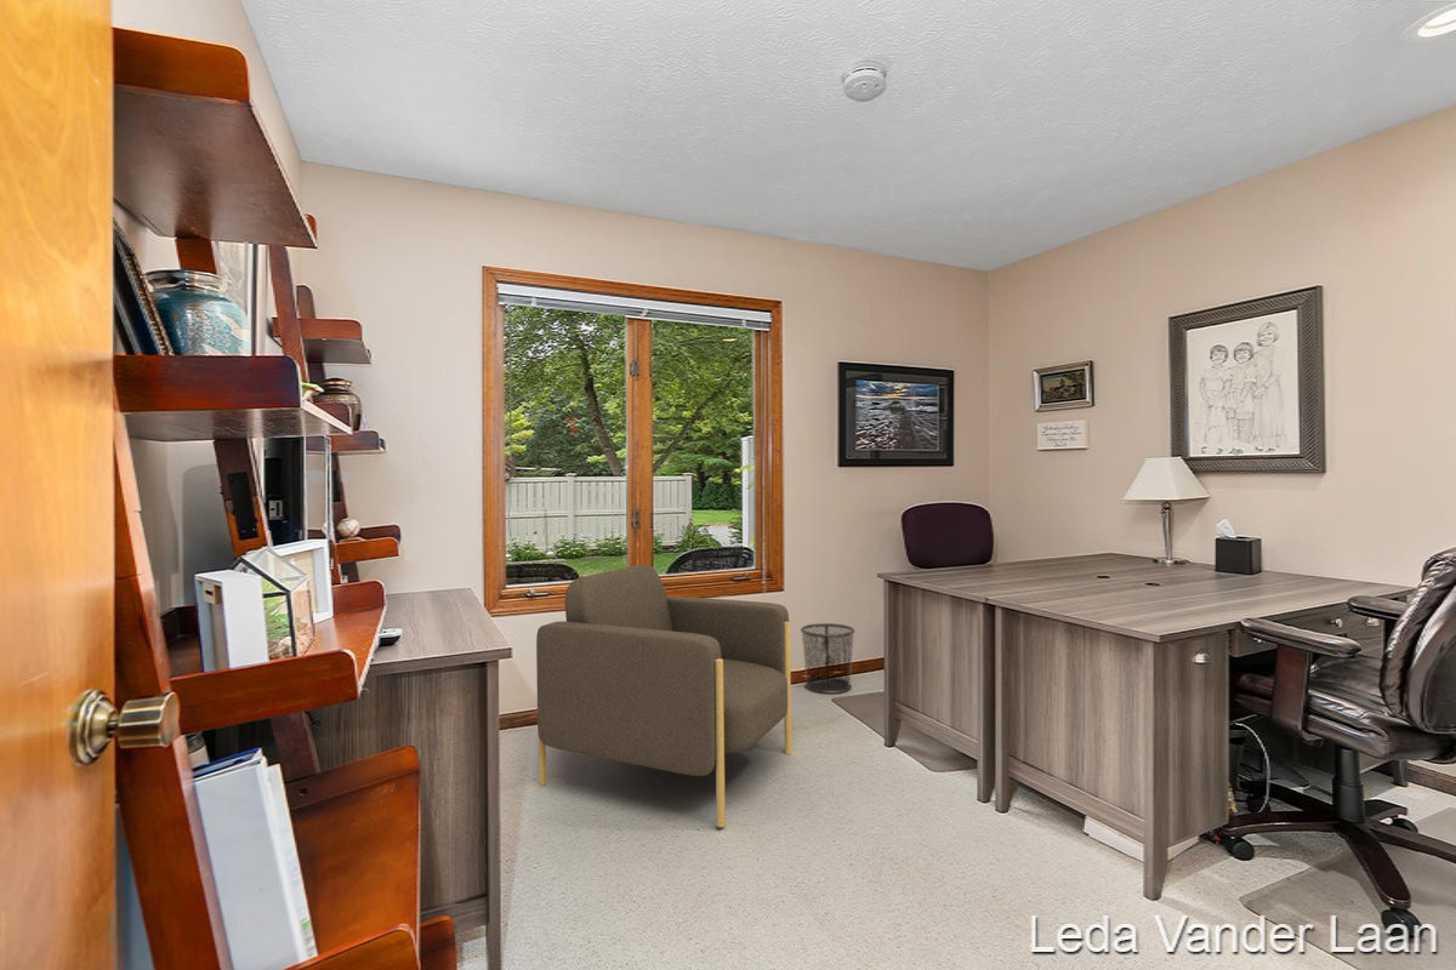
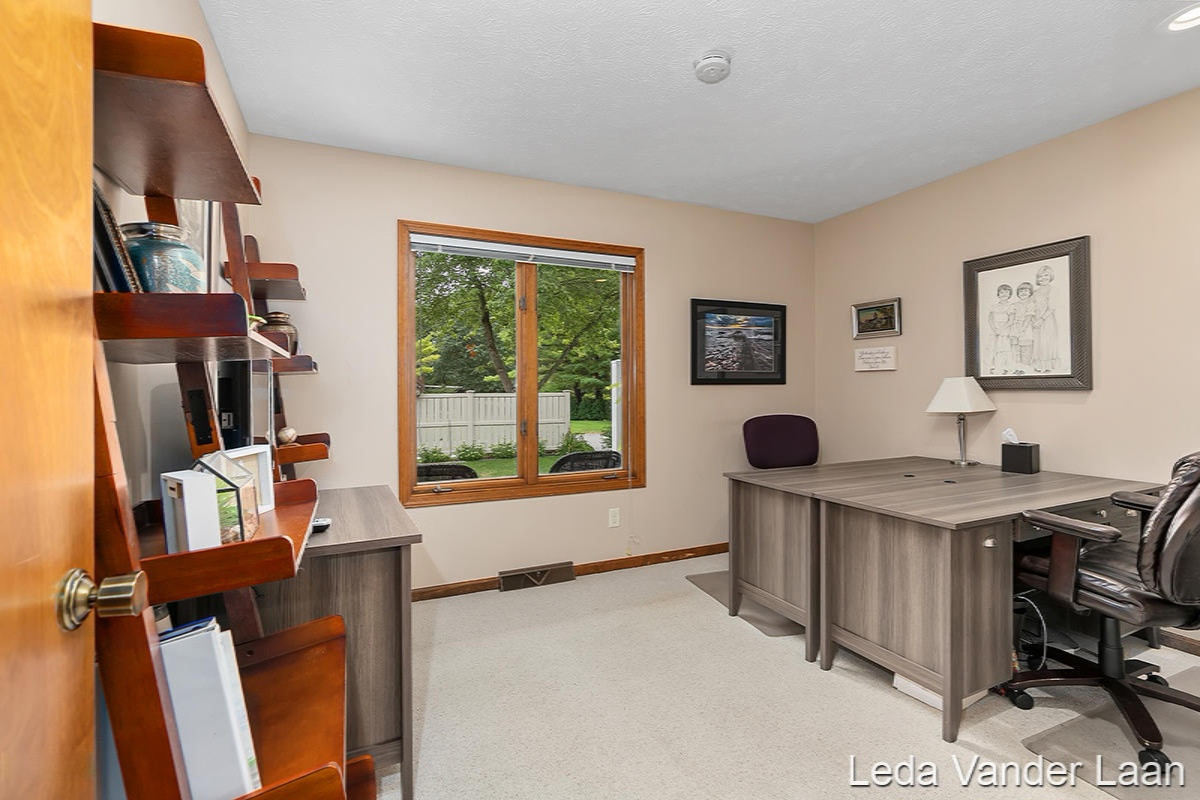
- trash can (827, 657)
- armchair (675, 669)
